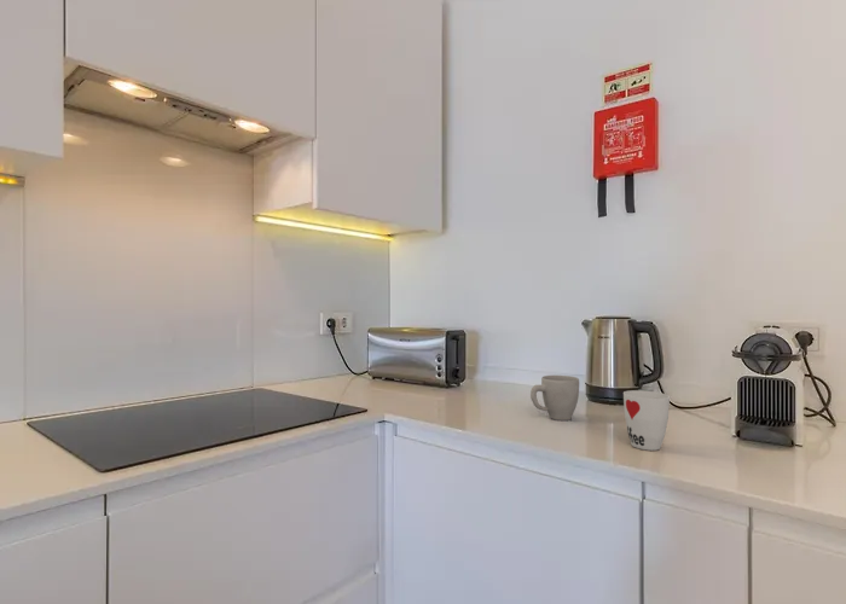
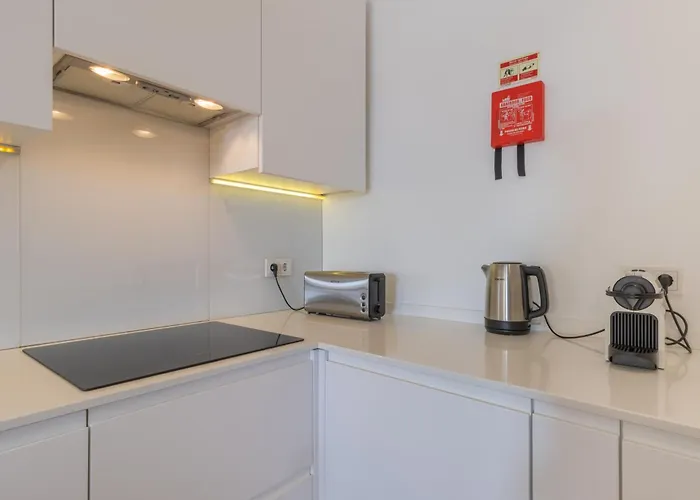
- cup (645, 419)
- mug (554, 397)
